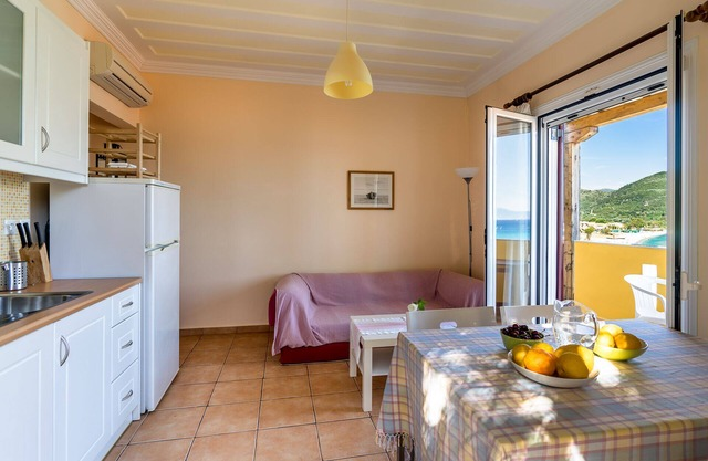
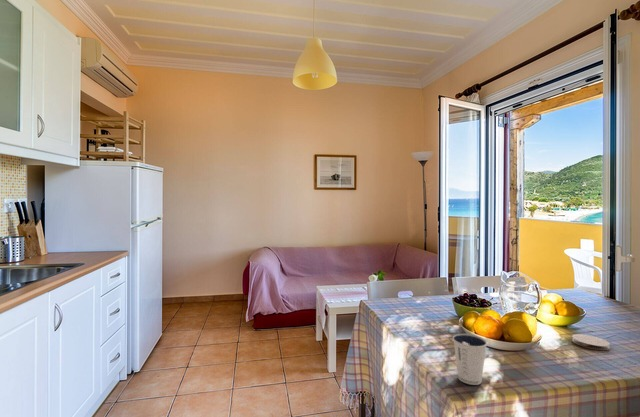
+ coaster (590, 341)
+ dixie cup (469, 359)
